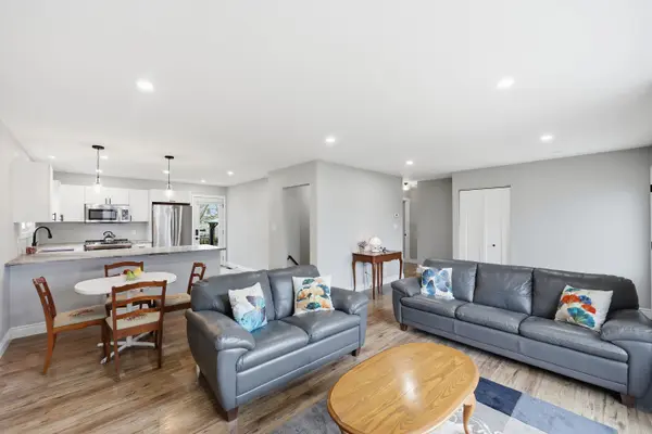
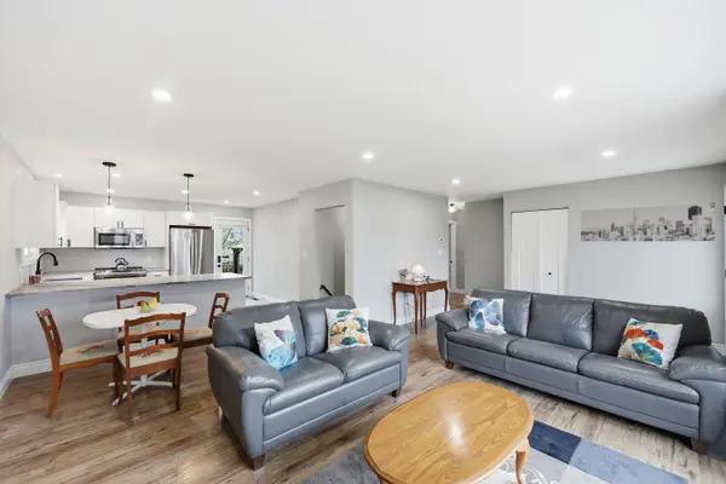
+ wall art (640, 224)
